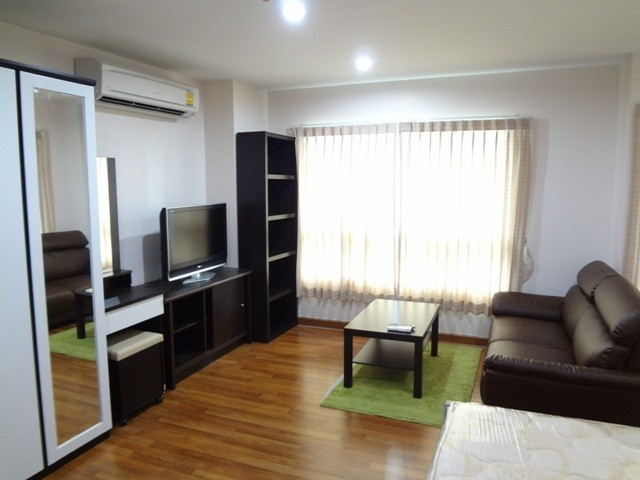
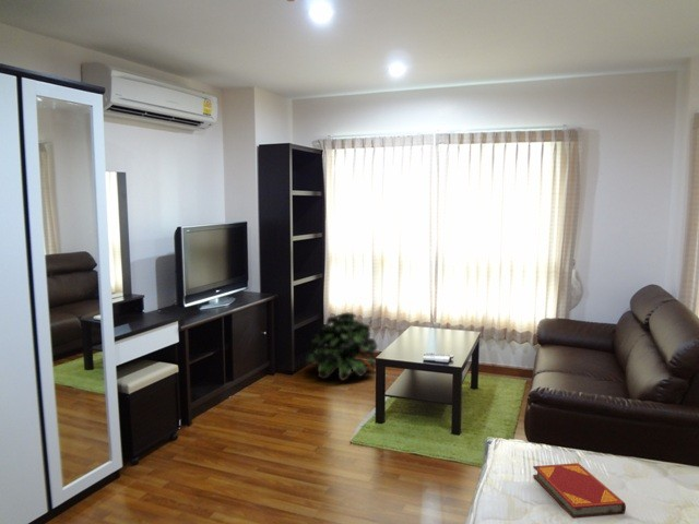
+ potted plant (342, 342)
+ hardback book (576, 488)
